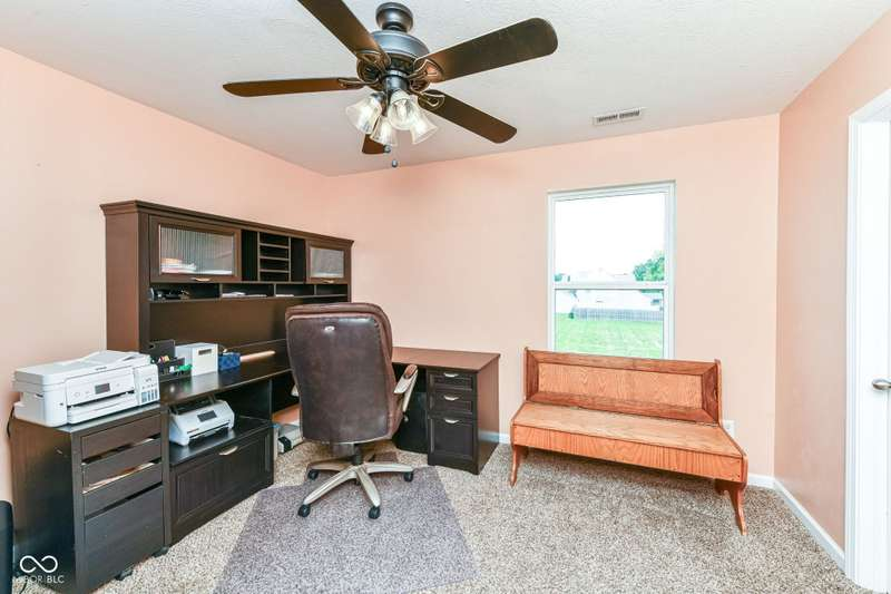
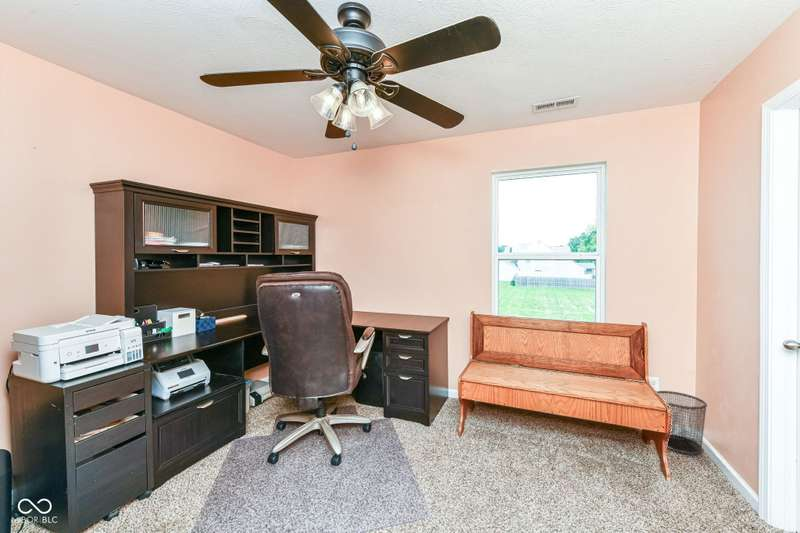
+ waste bin (678, 421)
